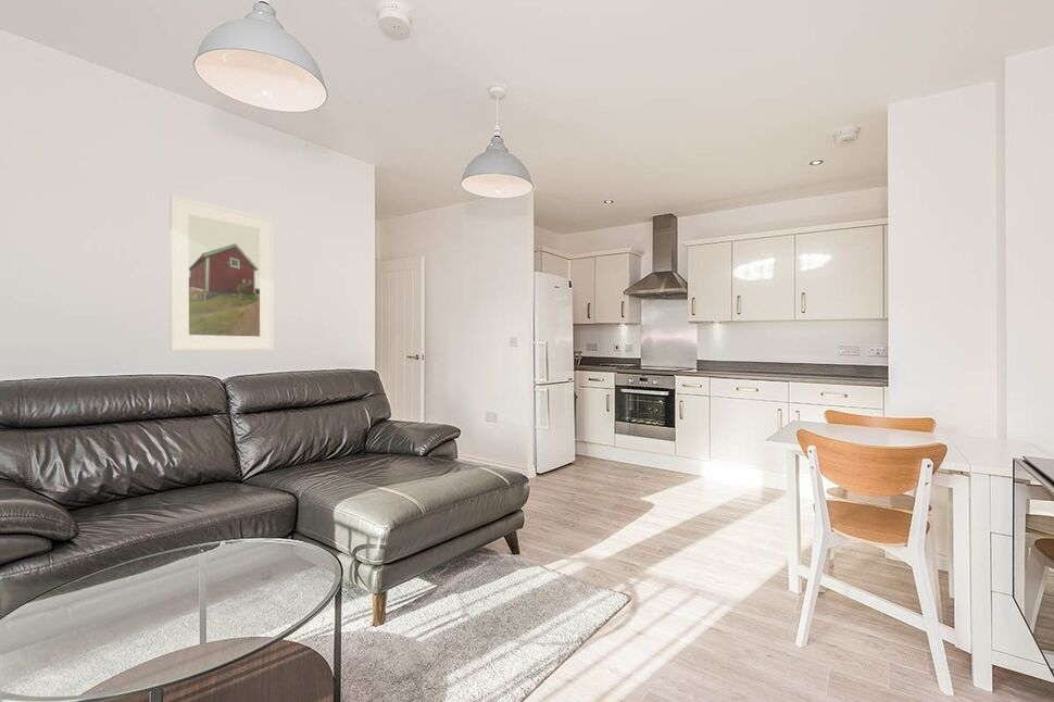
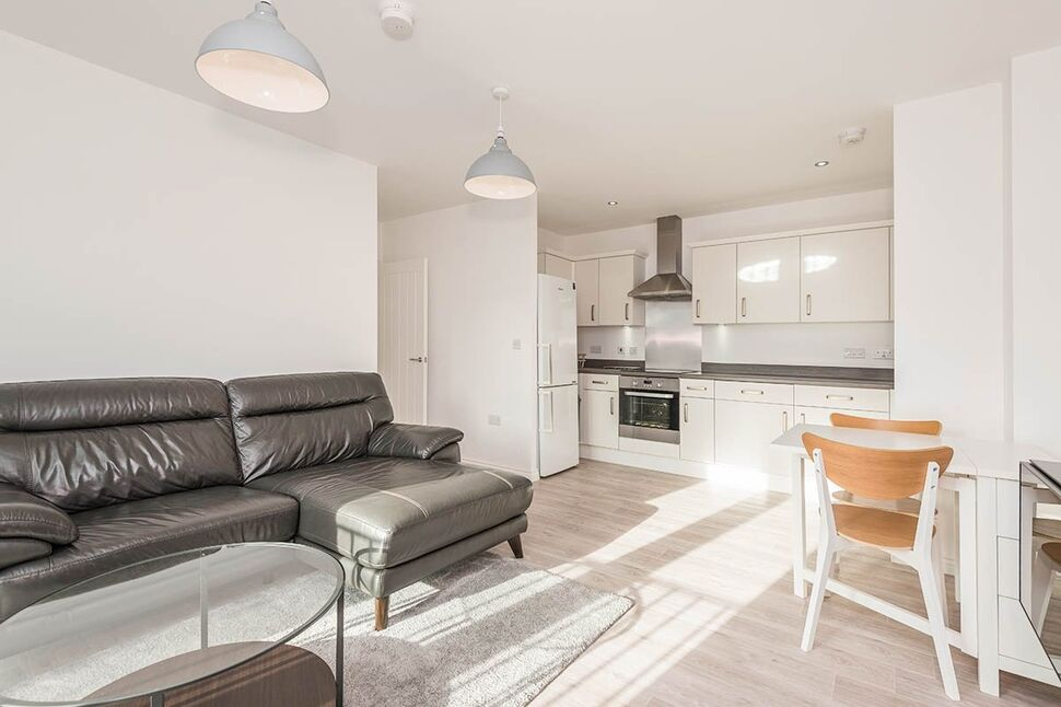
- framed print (225, 278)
